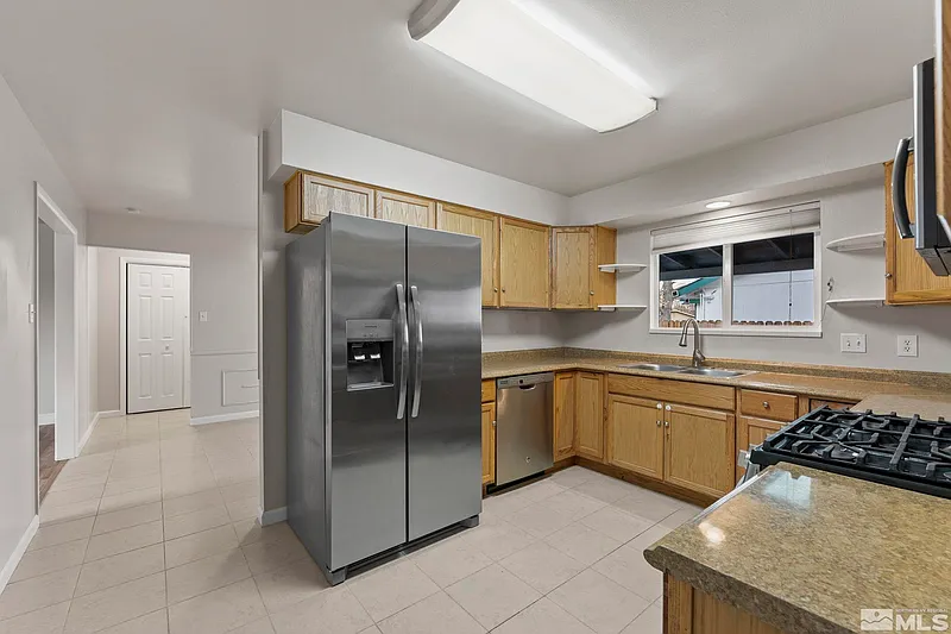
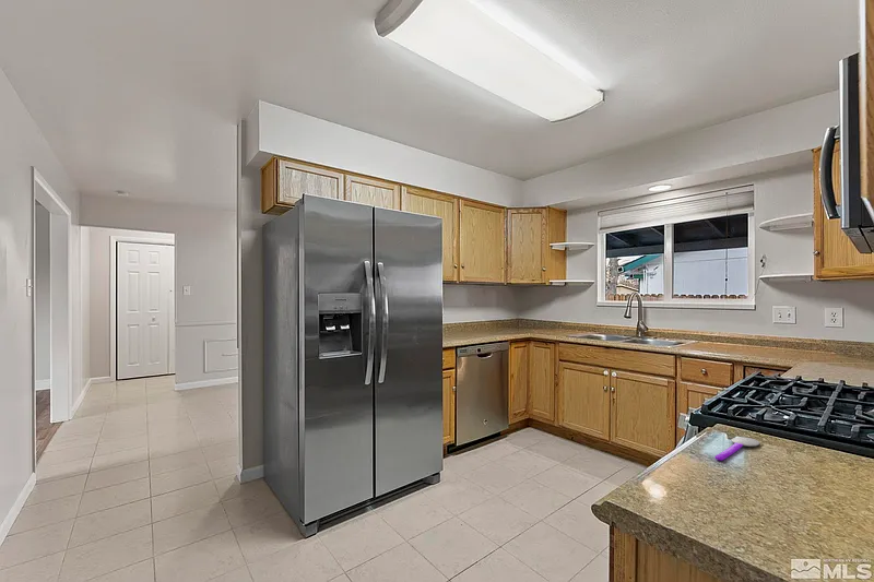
+ spoon (735, 447)
